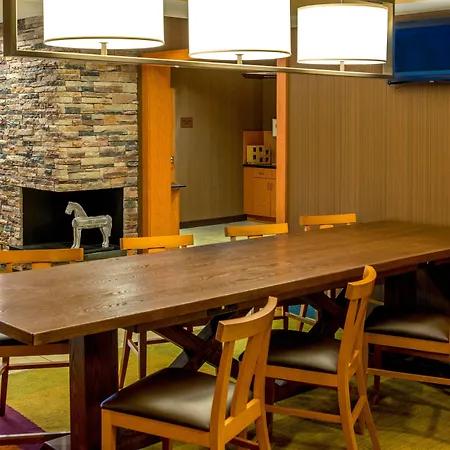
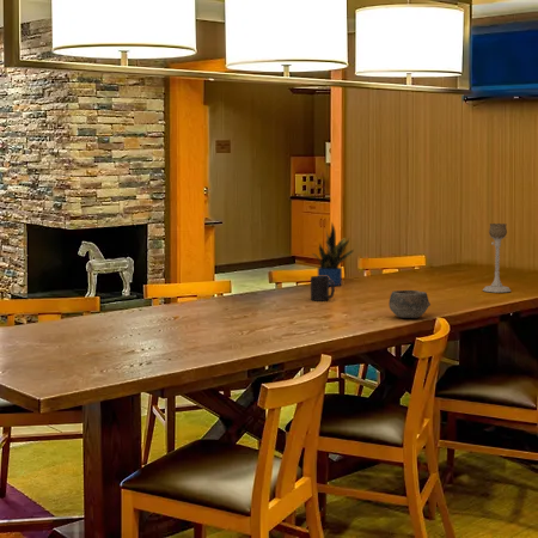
+ potted plant (334, 252)
+ bowl (408, 304)
+ mug (323, 288)
+ candle holder (497, 257)
